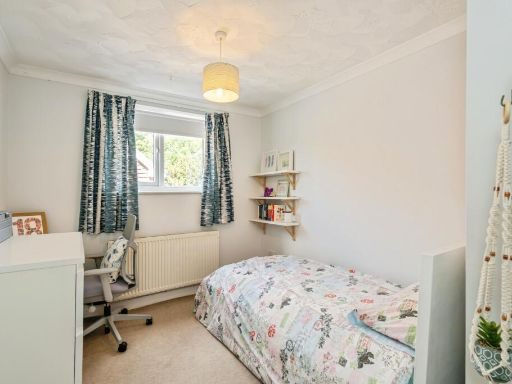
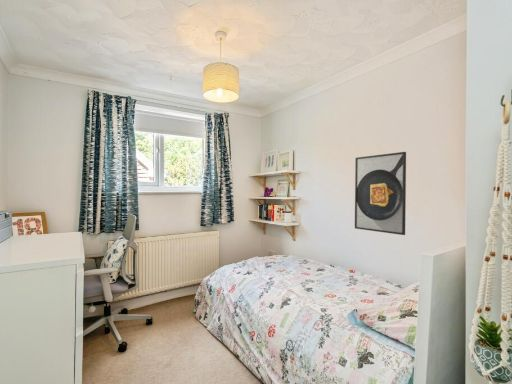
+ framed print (378, 193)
